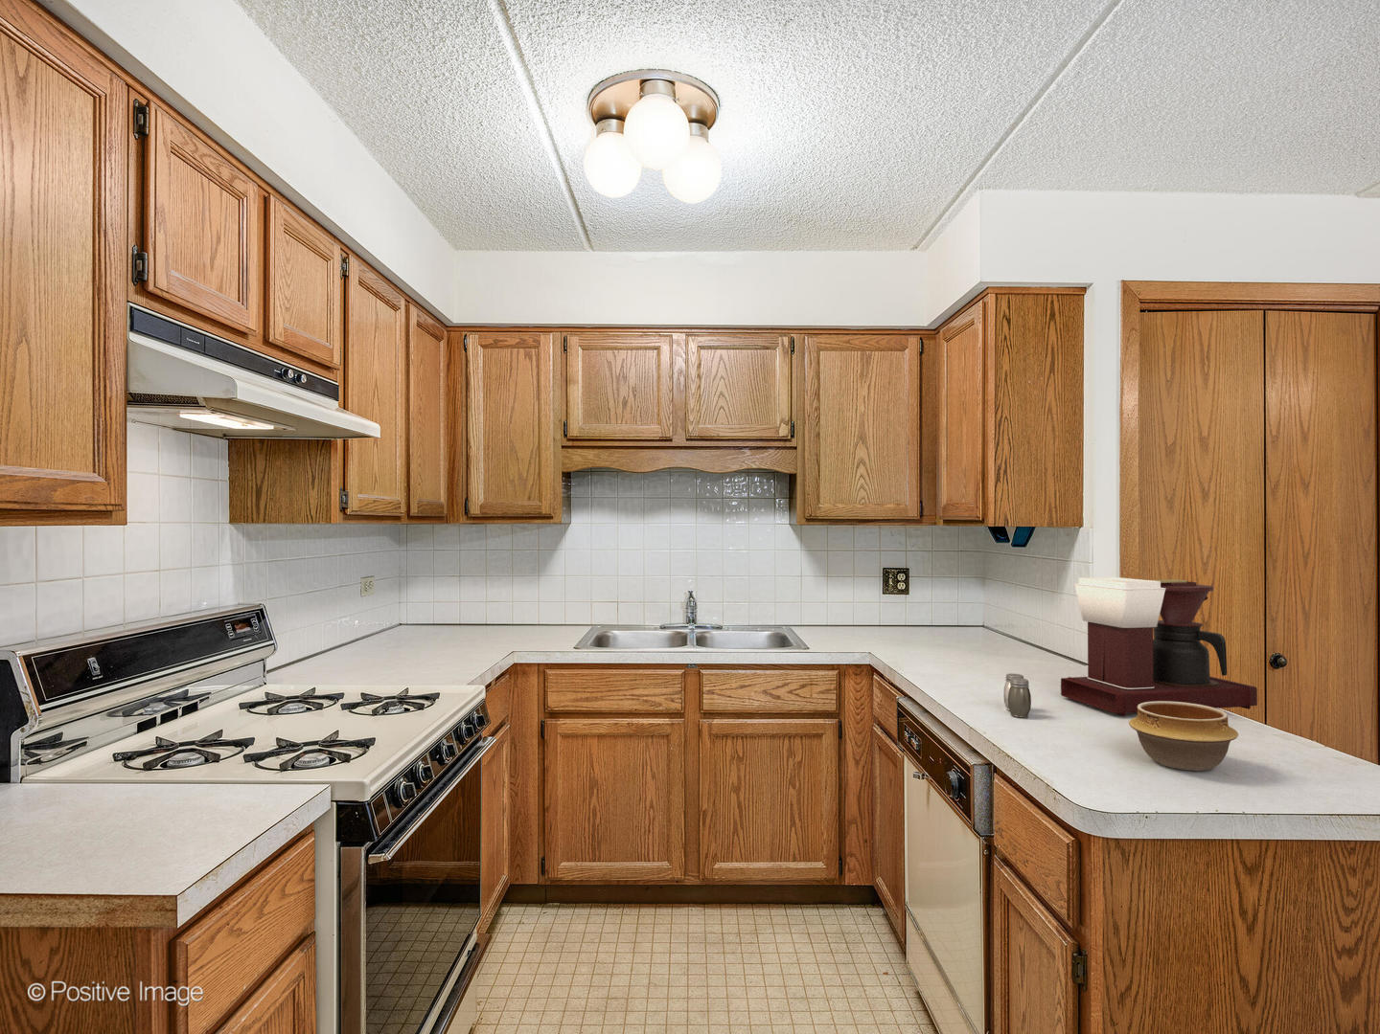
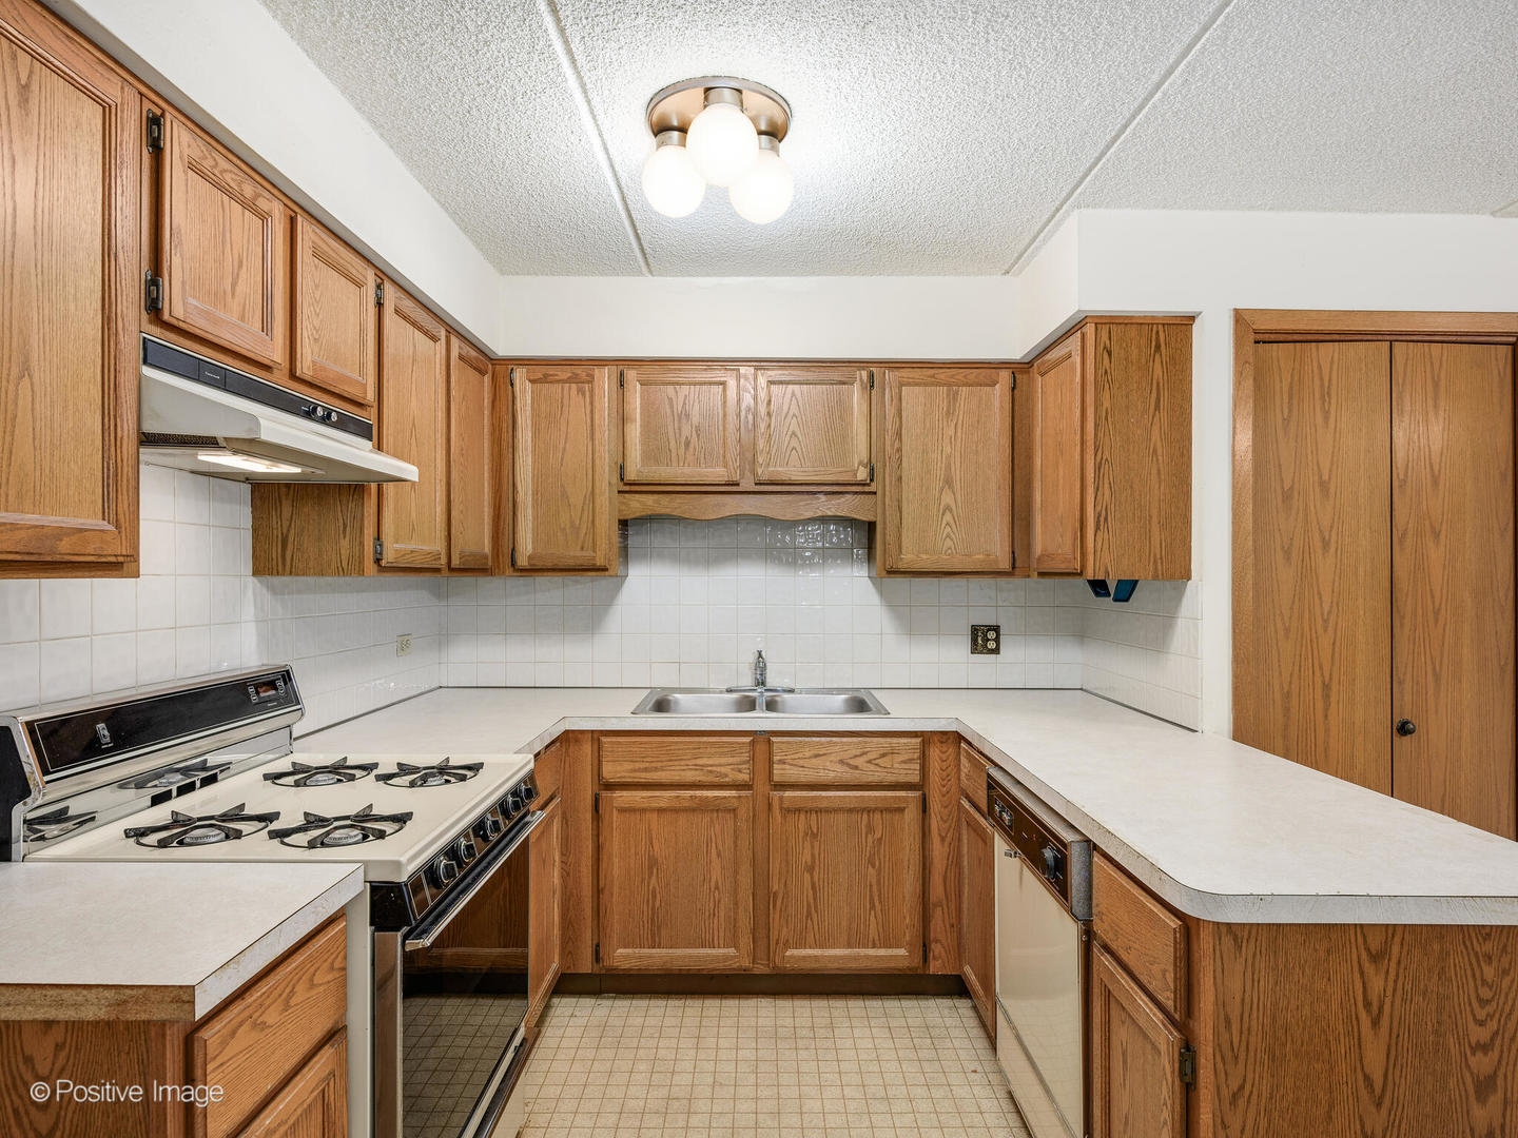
- bowl (1181, 735)
- coffee maker (1156, 641)
- salt and pepper shaker (1017, 694)
